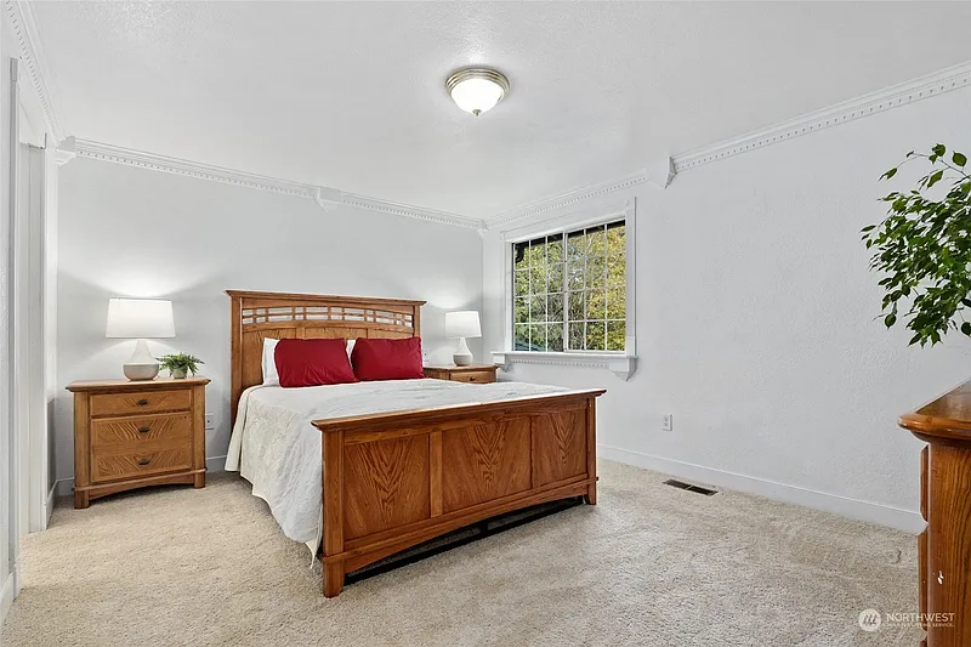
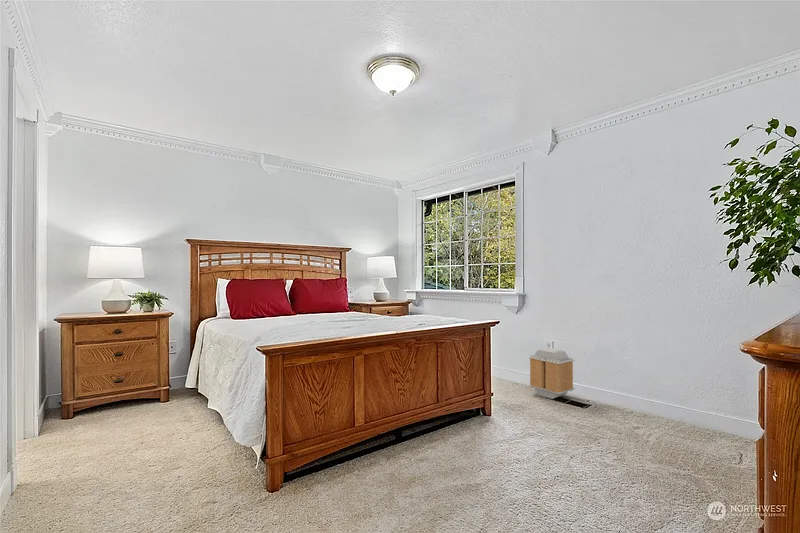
+ air purifier (551, 372)
